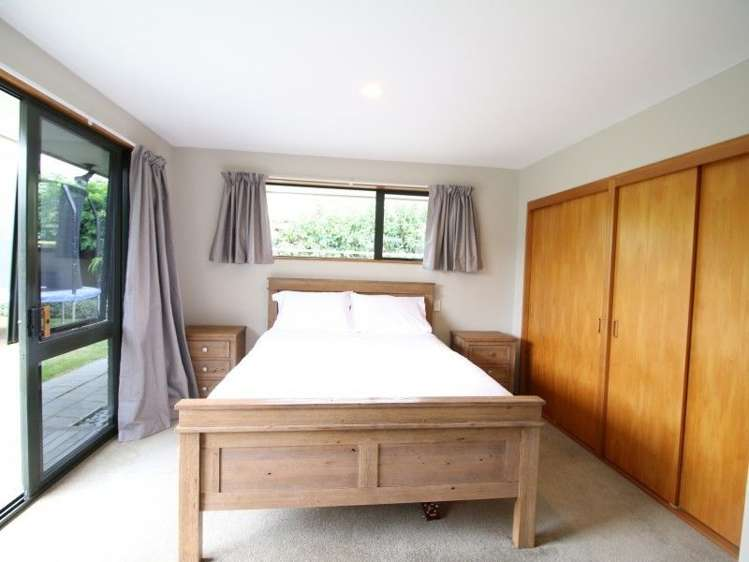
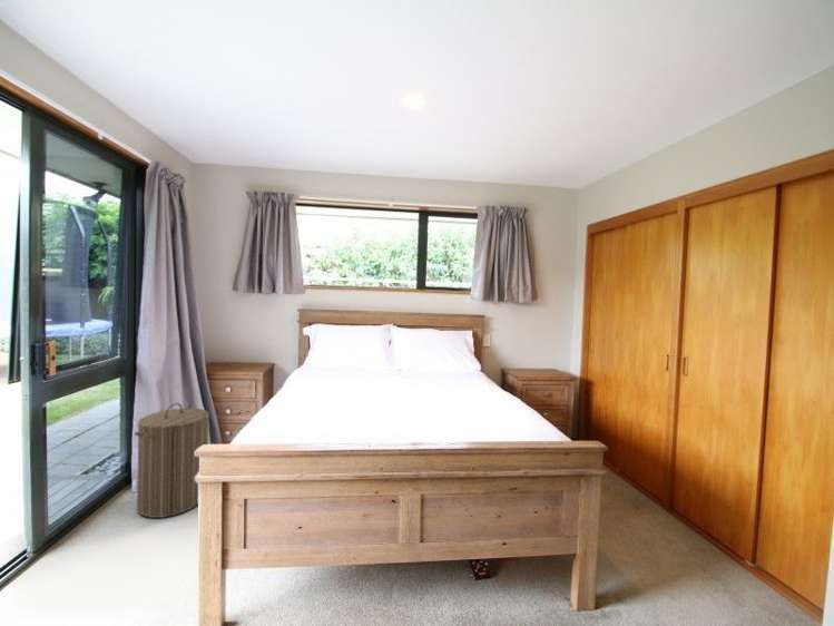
+ laundry hamper (174, 452)
